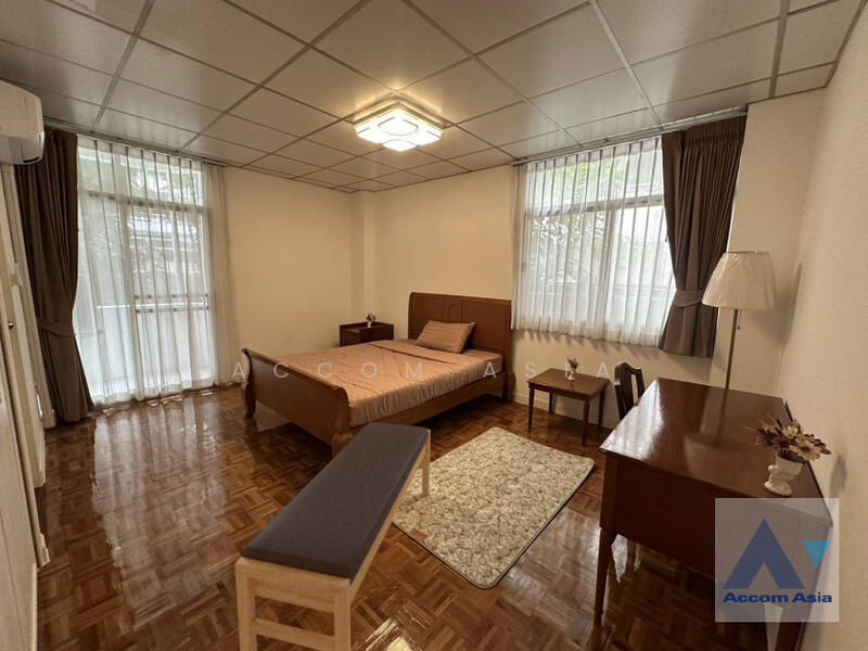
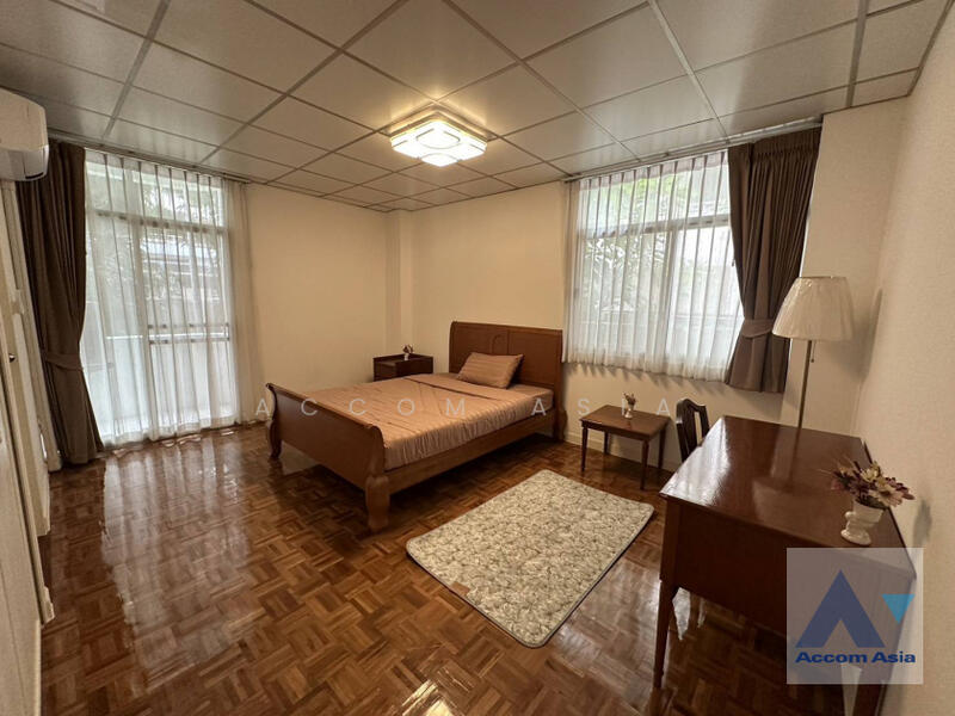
- bench (363, 513)
